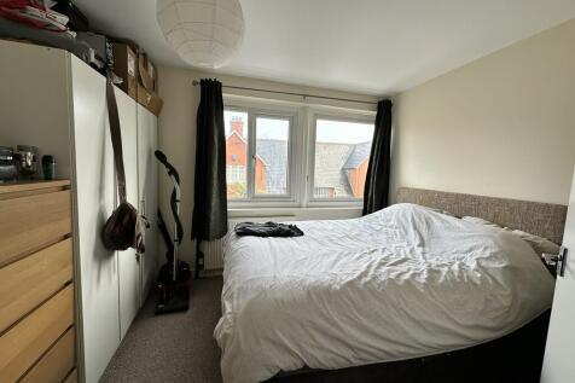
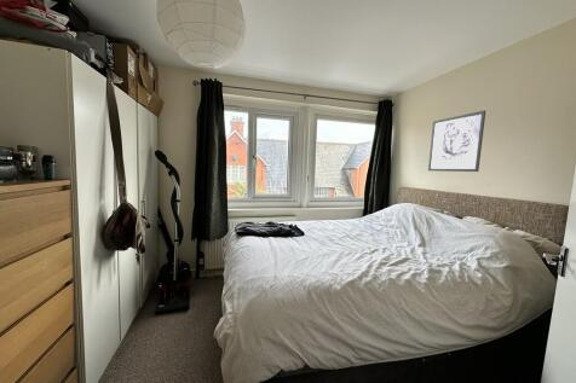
+ wall art (453, 144)
